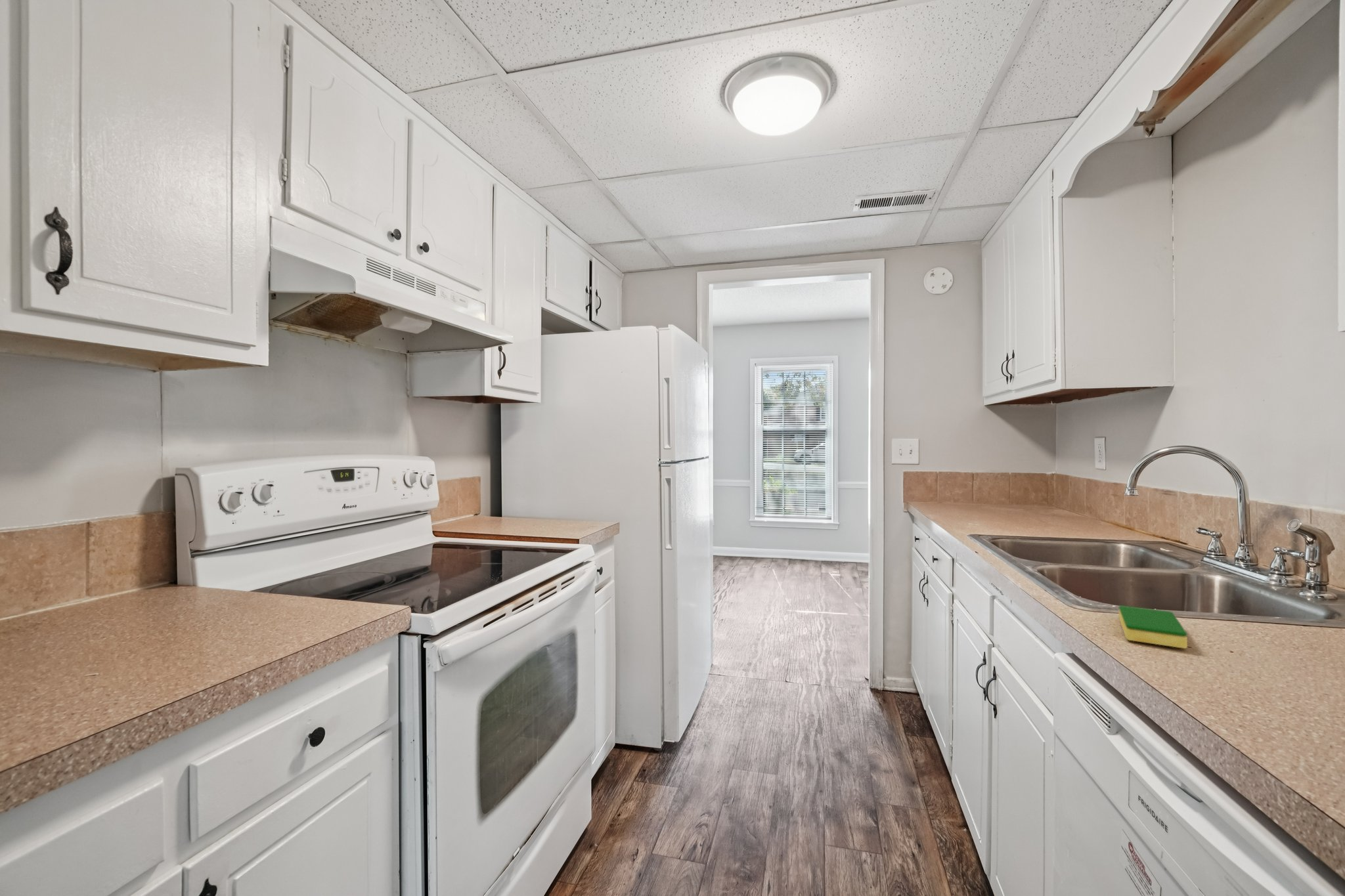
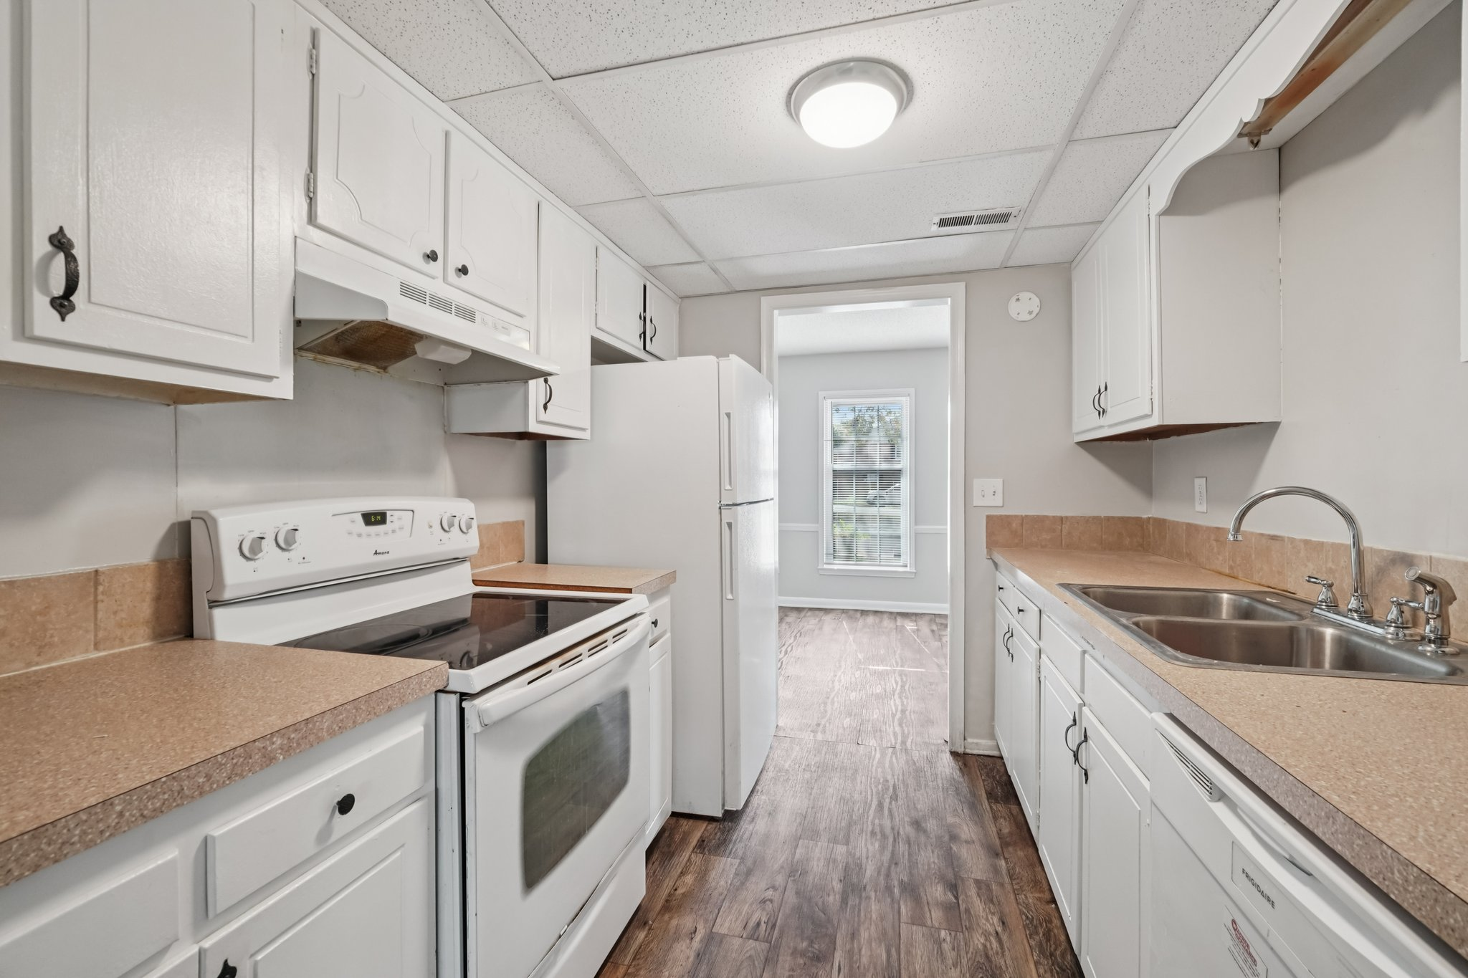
- dish sponge (1150, 625)
